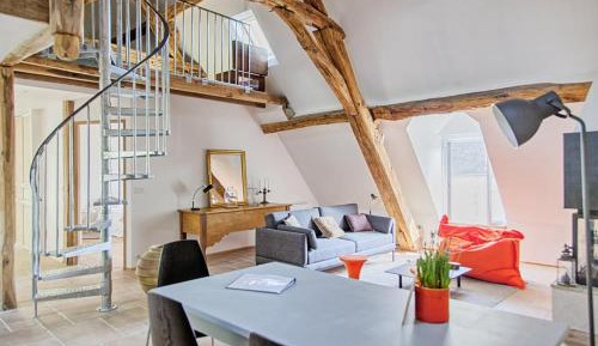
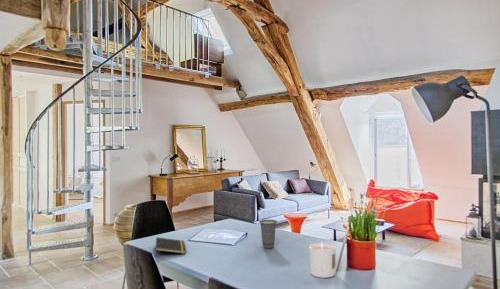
+ cup (268, 234)
+ candle (322, 257)
+ notepad (170, 245)
